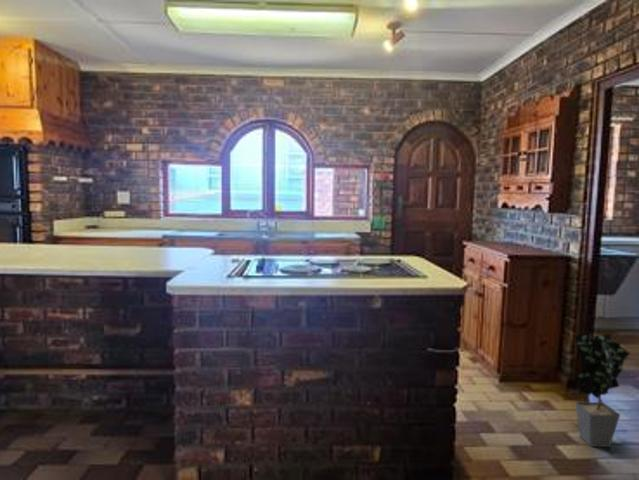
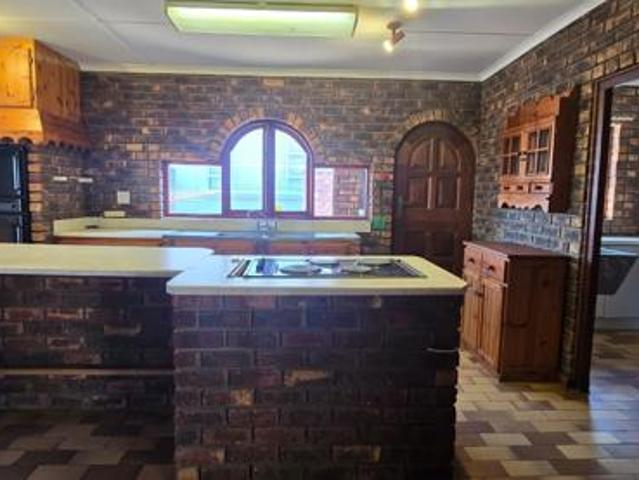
- potted plant (603, 387)
